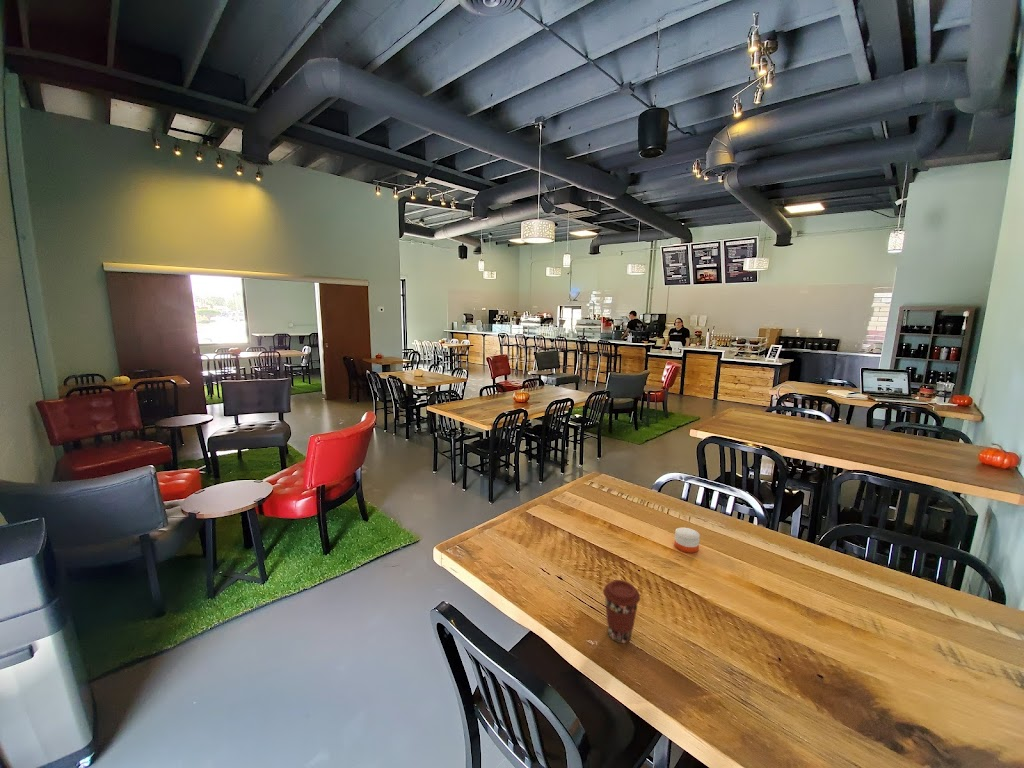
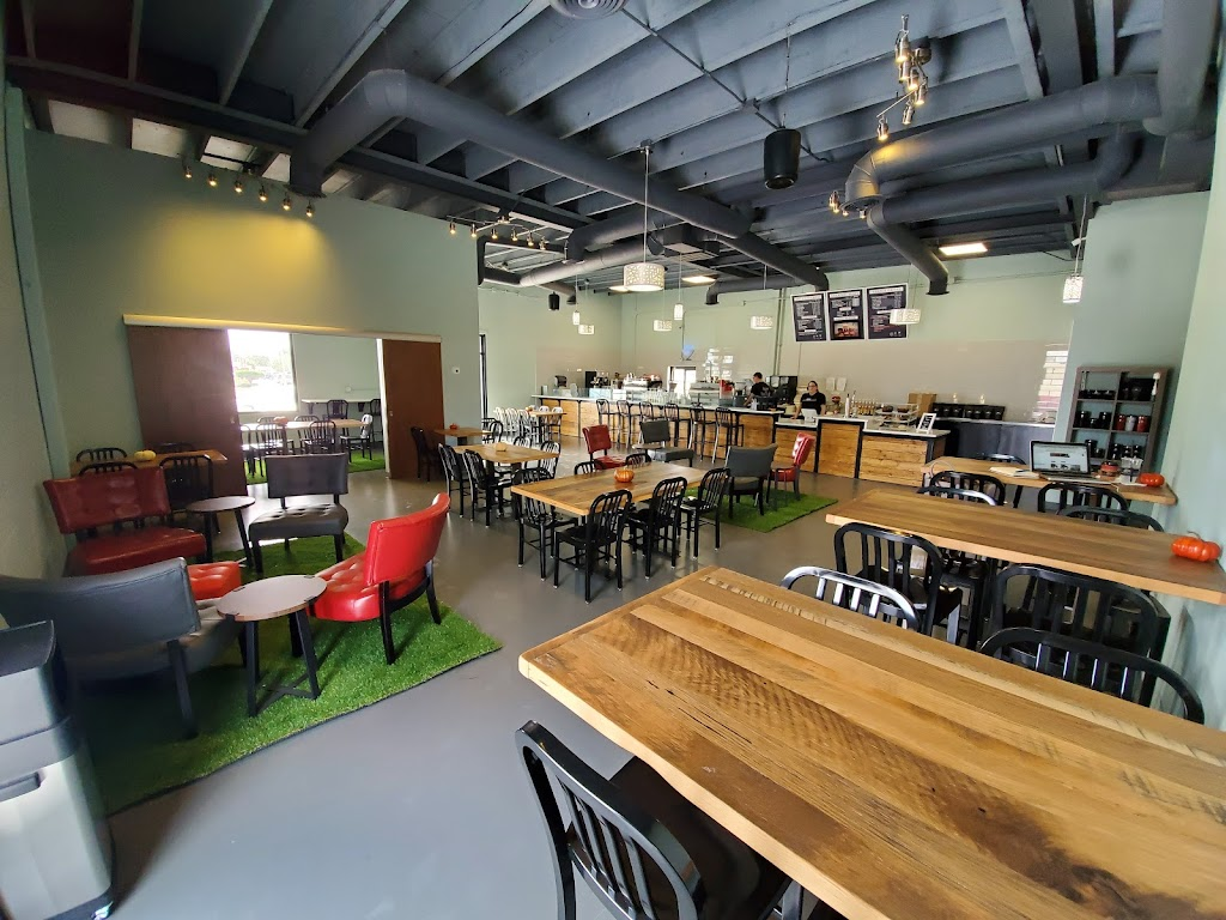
- candle (687, 532)
- coffee cup (620, 611)
